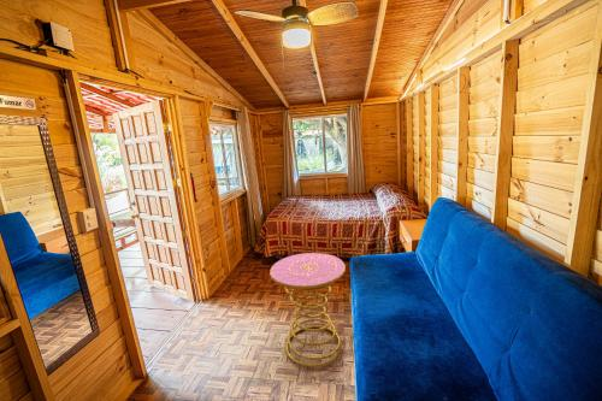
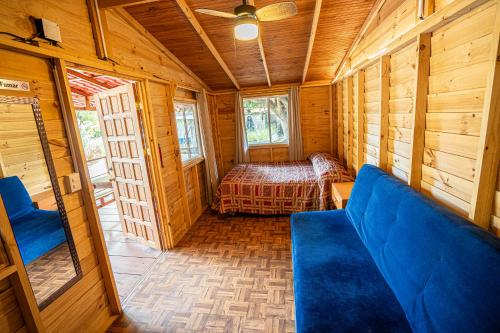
- side table (311, 307)
